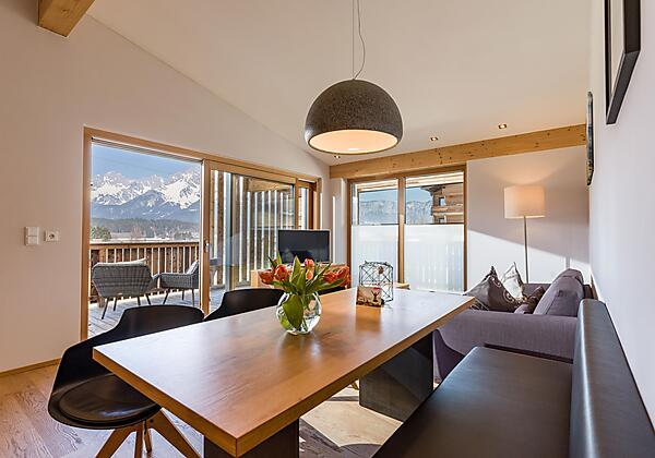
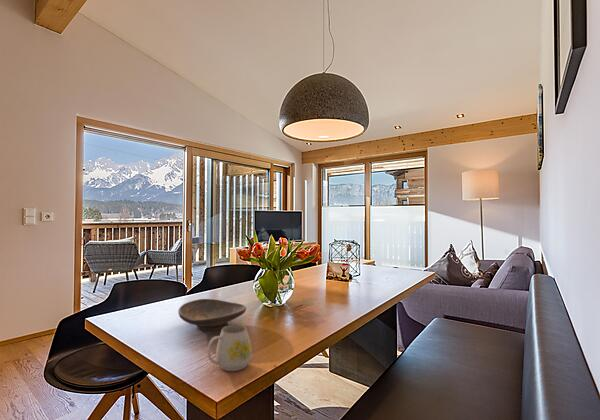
+ decorative bowl (213, 315)
+ mug (229, 348)
